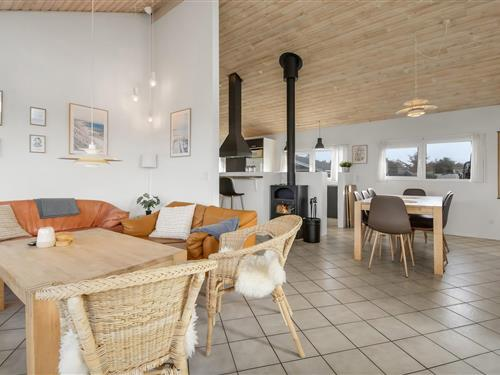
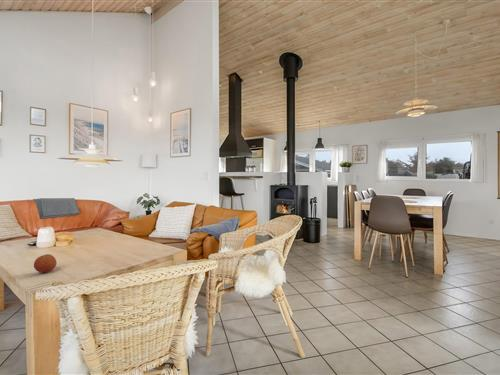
+ fruit (45, 263)
